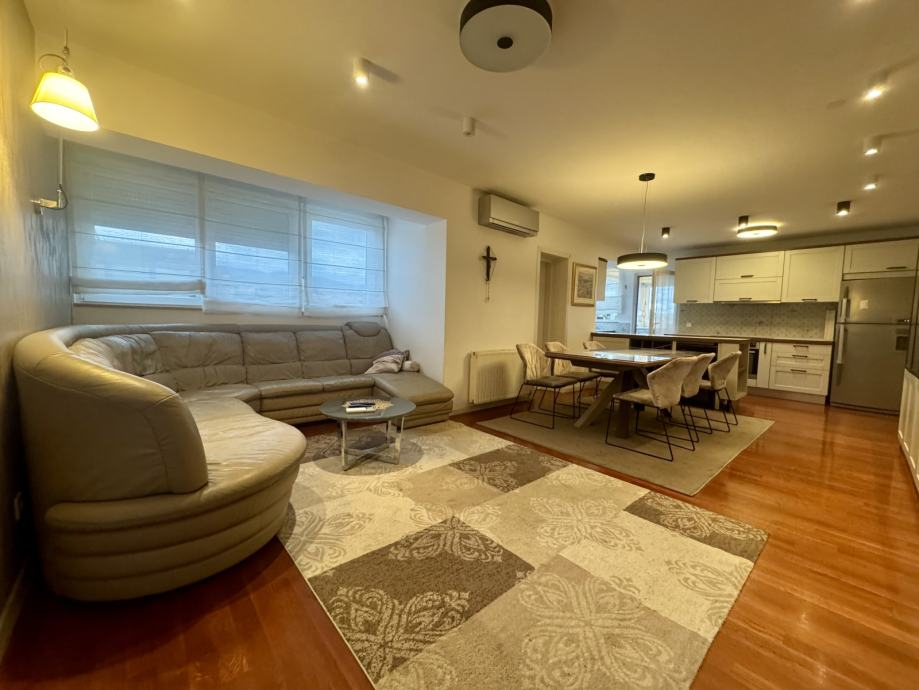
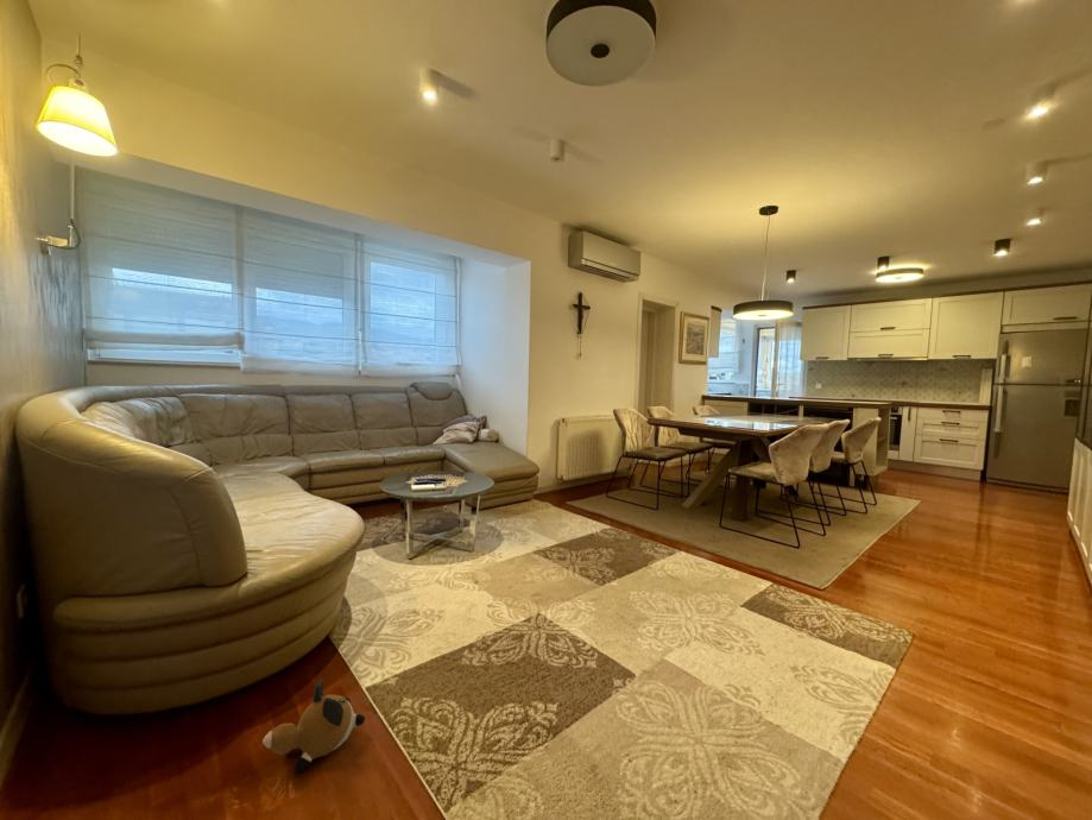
+ plush toy (314, 721)
